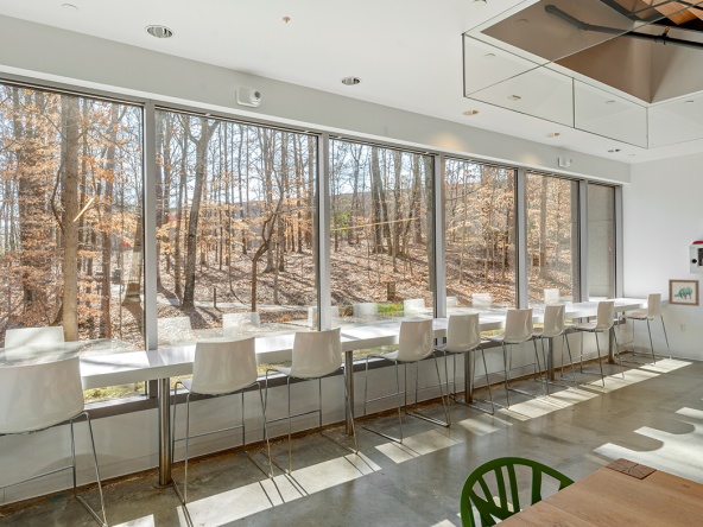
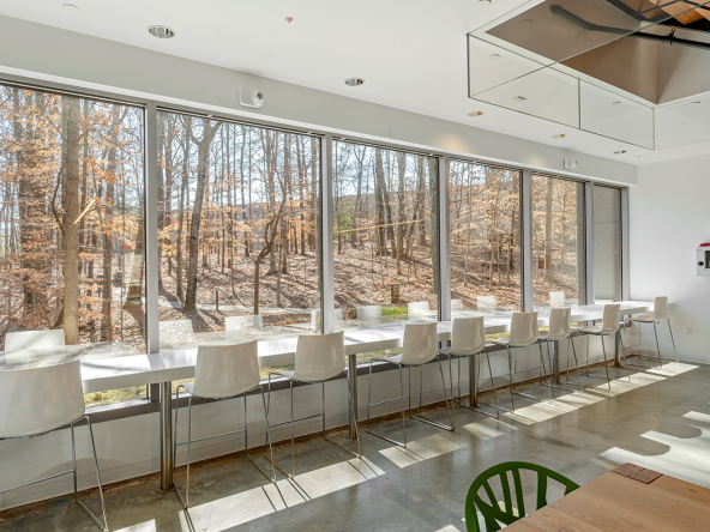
- wall art (683, 292)
